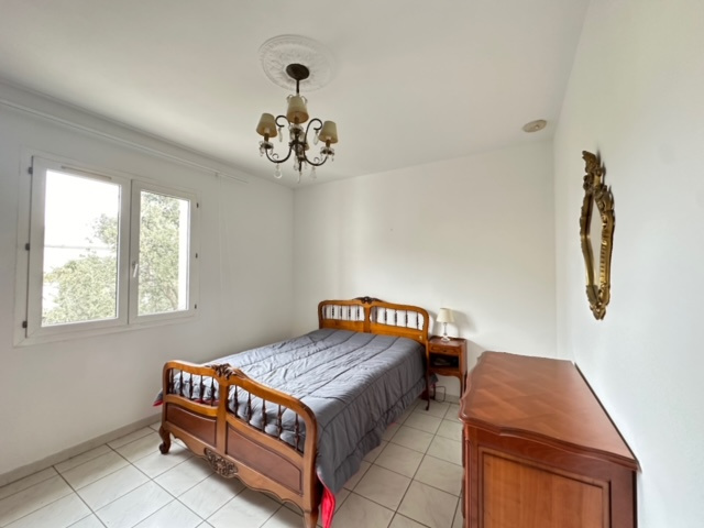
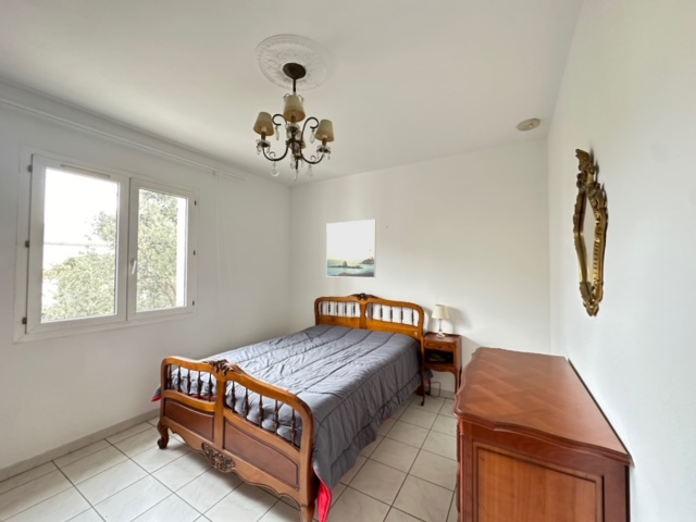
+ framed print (349, 249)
